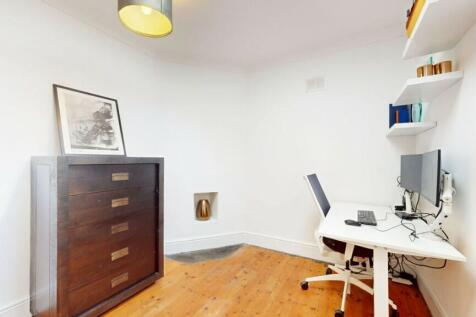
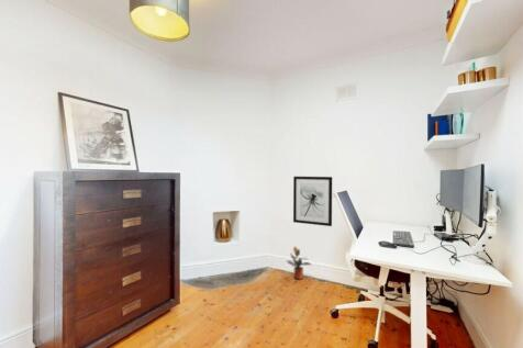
+ wall art (312, 200)
+ potted plant (298, 263)
